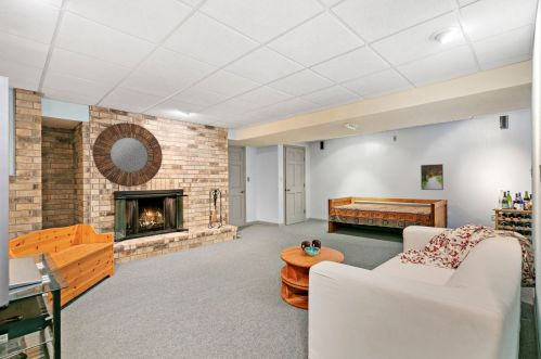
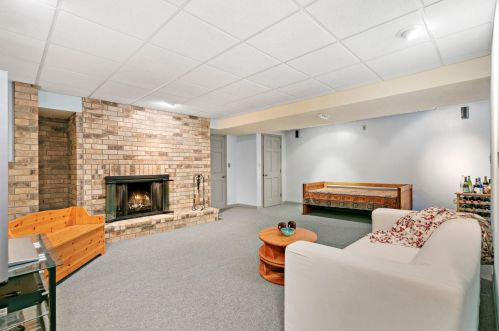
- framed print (431, 177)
- home mirror (130, 154)
